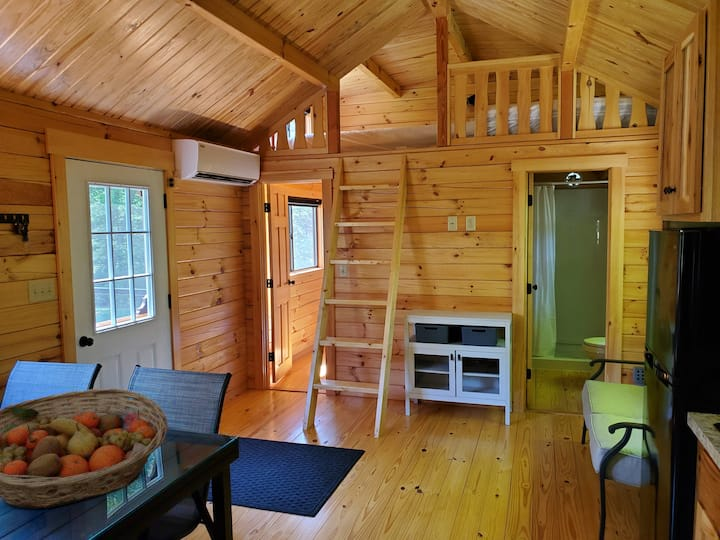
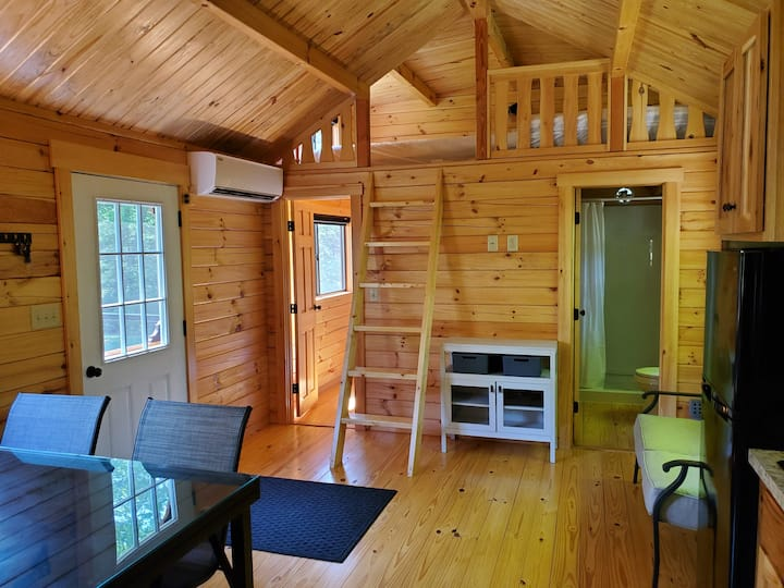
- fruit basket (73, 443)
